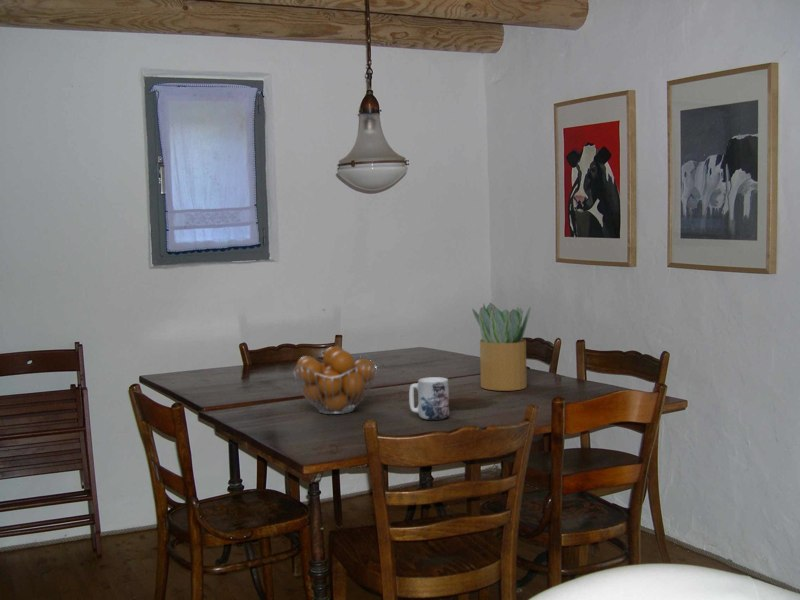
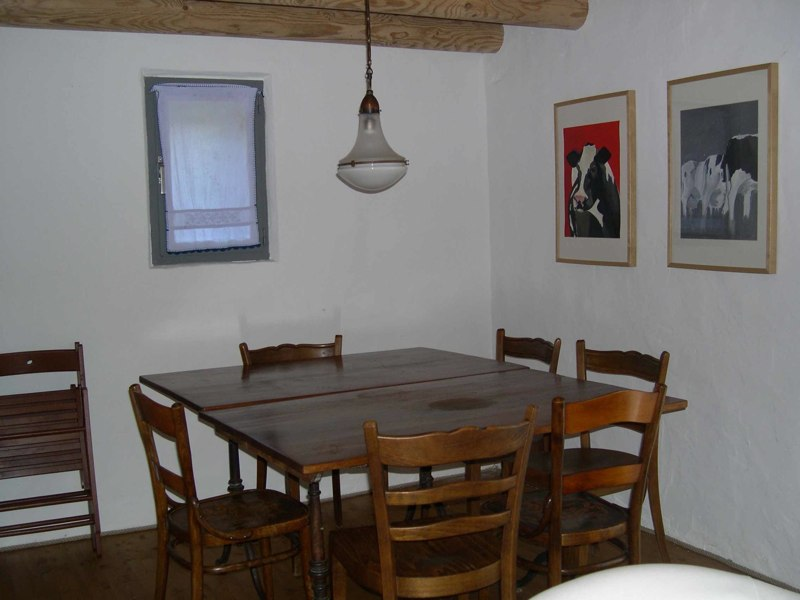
- mug (430, 399)
- potted plant (503, 345)
- fruit basket (335, 379)
